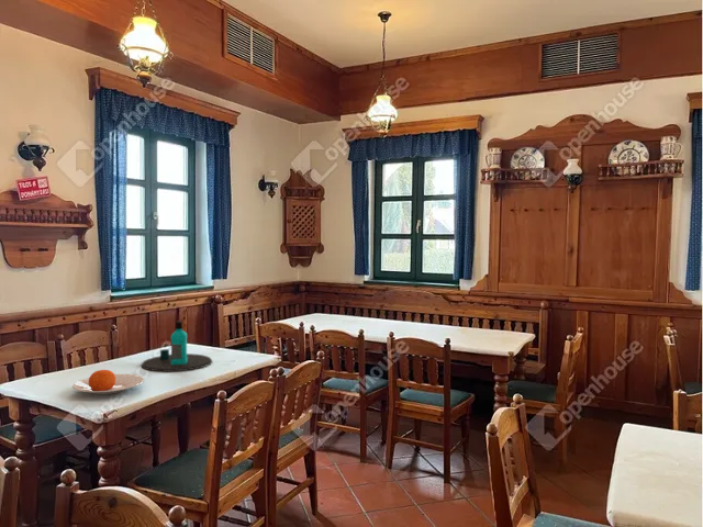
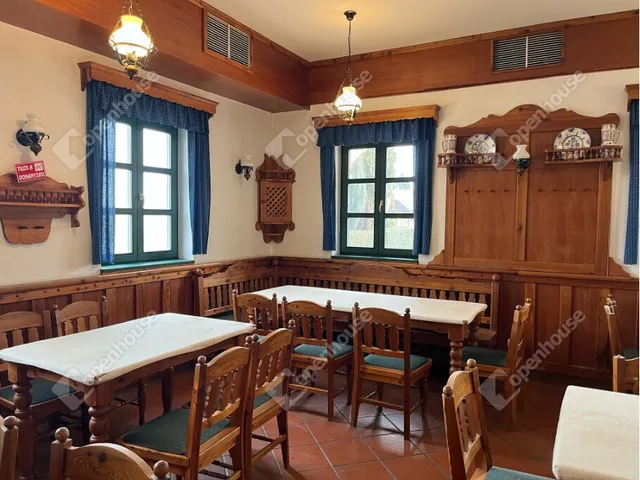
- bottle (177, 341)
- plate (109, 380)
